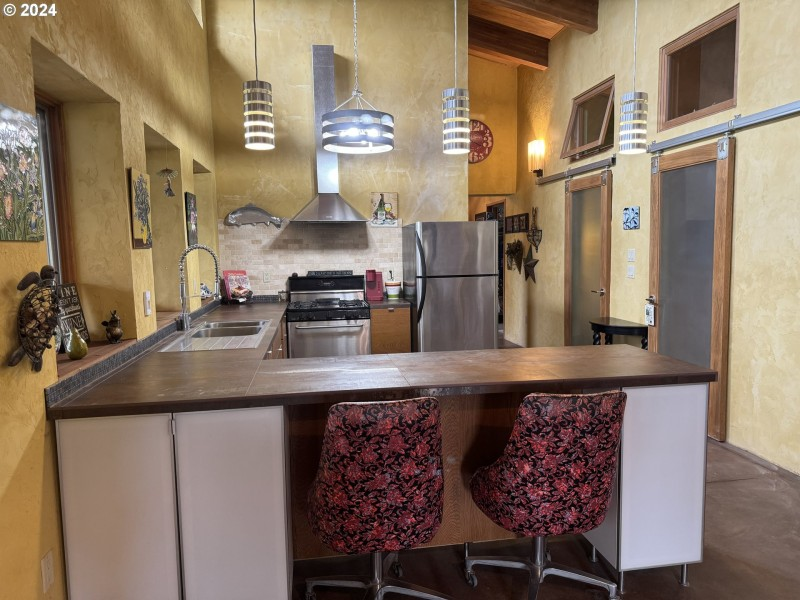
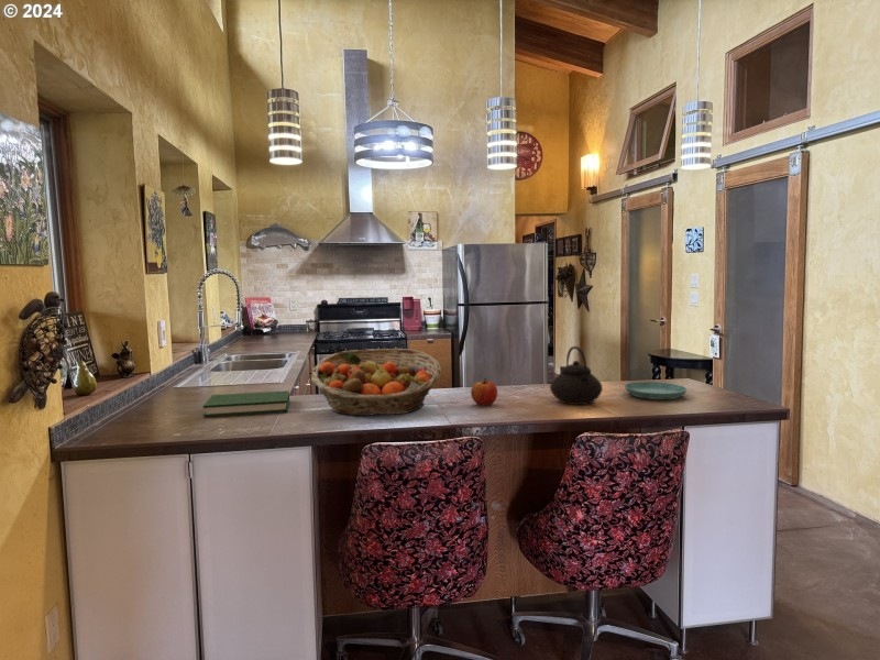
+ apple (484, 392)
+ saucer (654, 391)
+ hardback book (249, 403)
+ teapot (573, 373)
+ fruit basket (376, 380)
